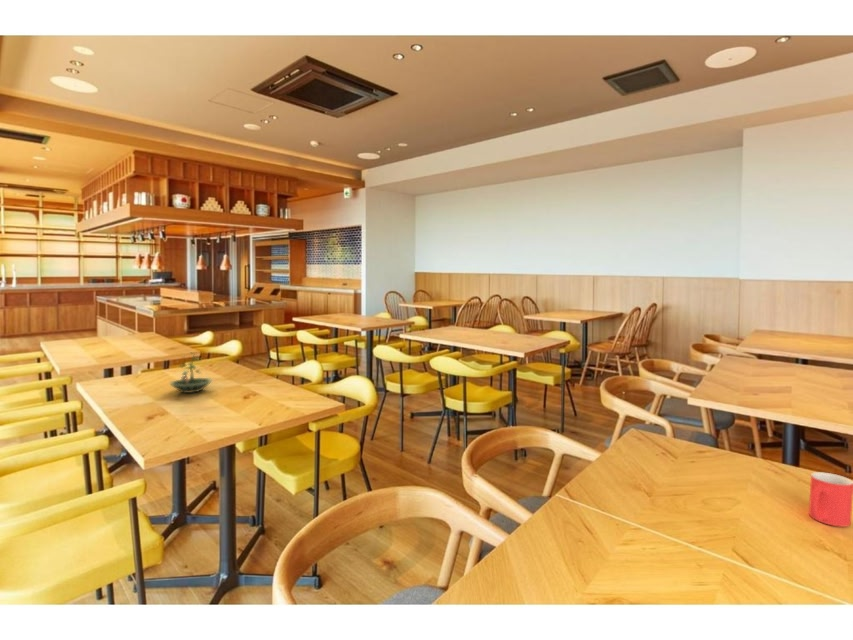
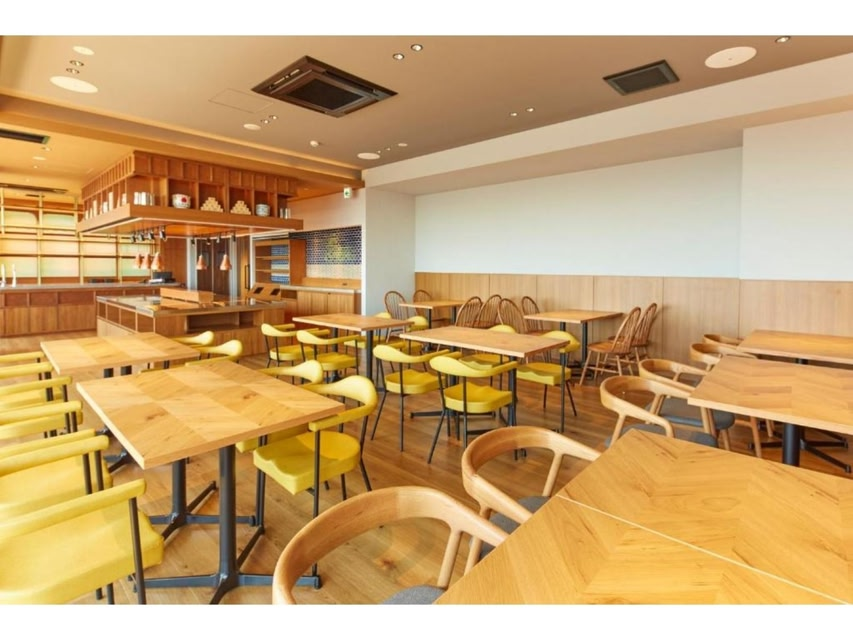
- mug (825, 500)
- terrarium (191, 361)
